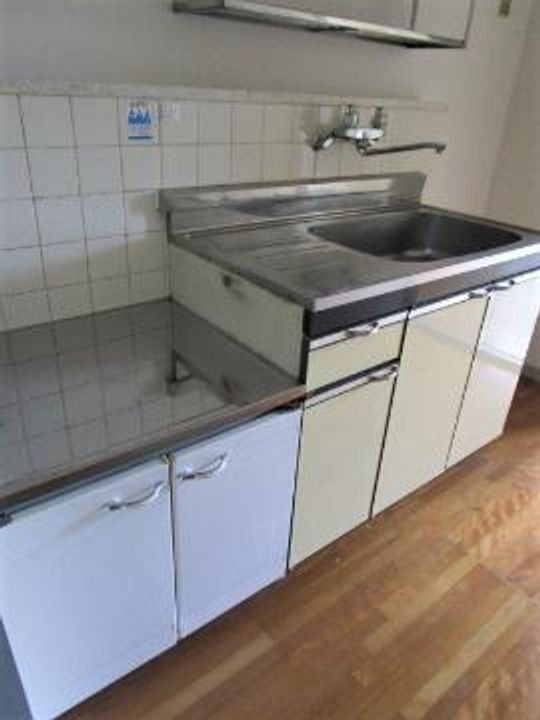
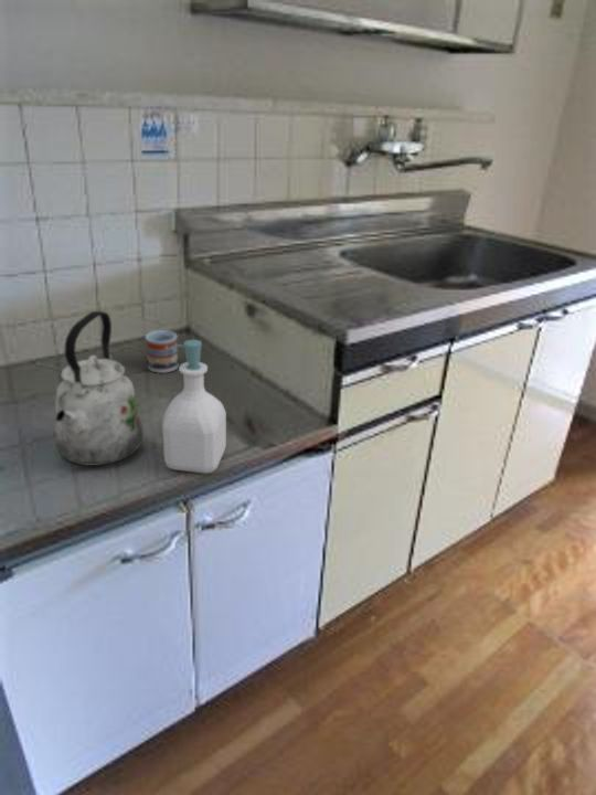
+ kettle (87, 394)
+ cup (163, 349)
+ soap bottle (194, 404)
